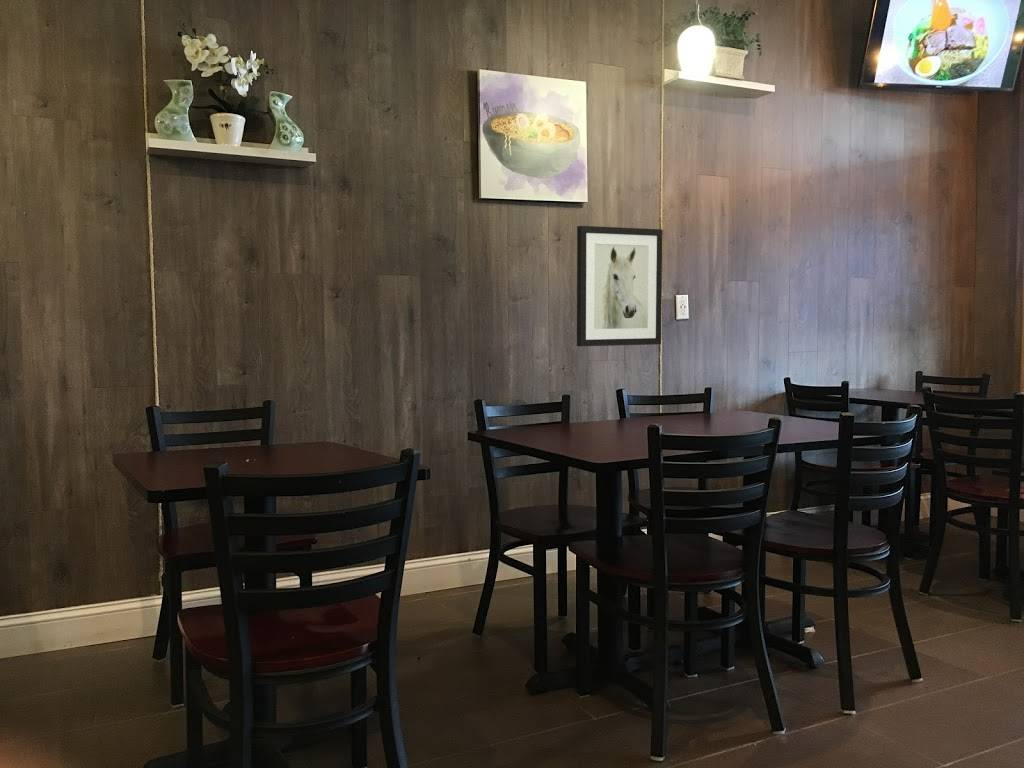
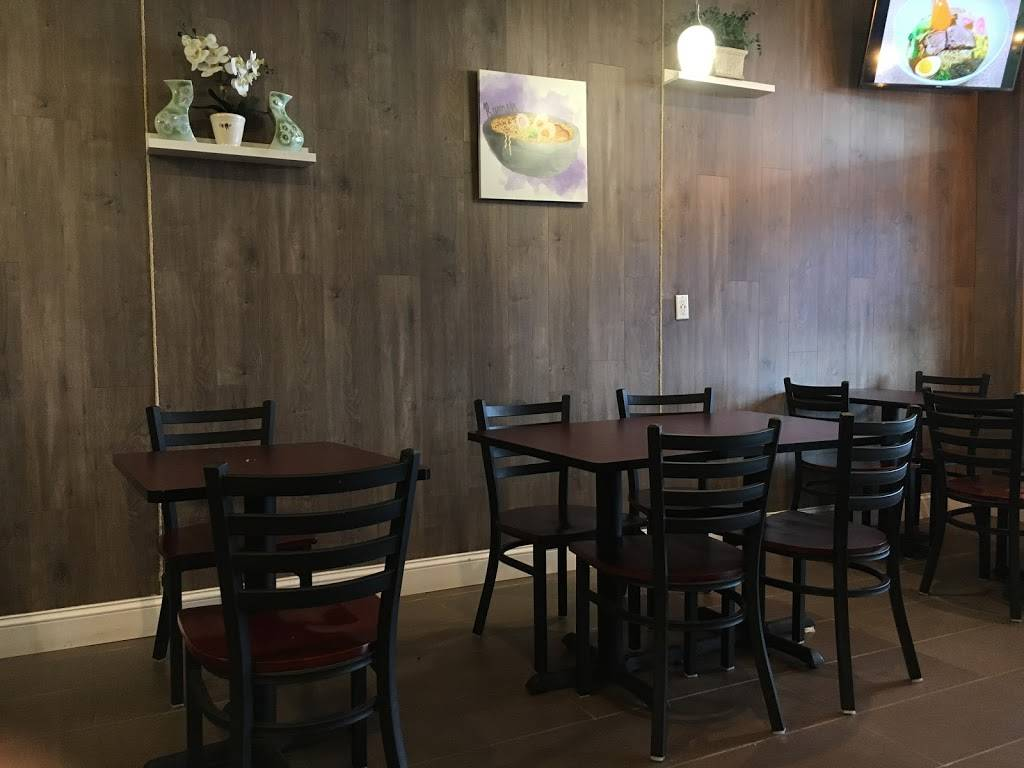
- wall art (620, 286)
